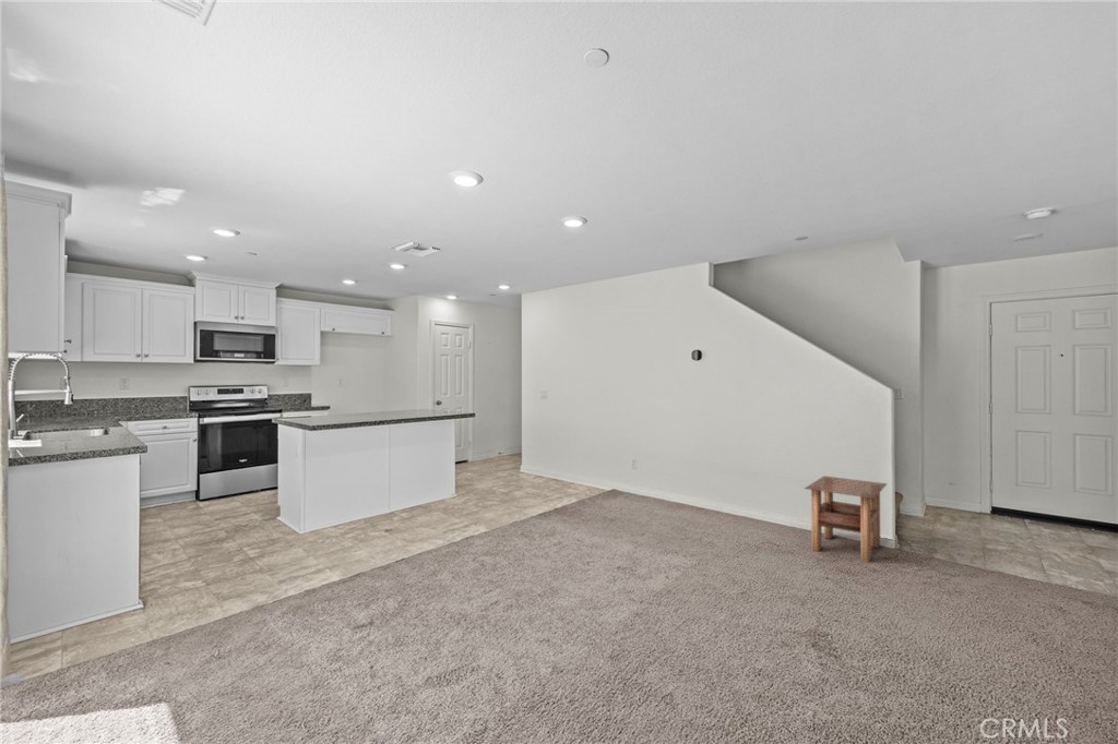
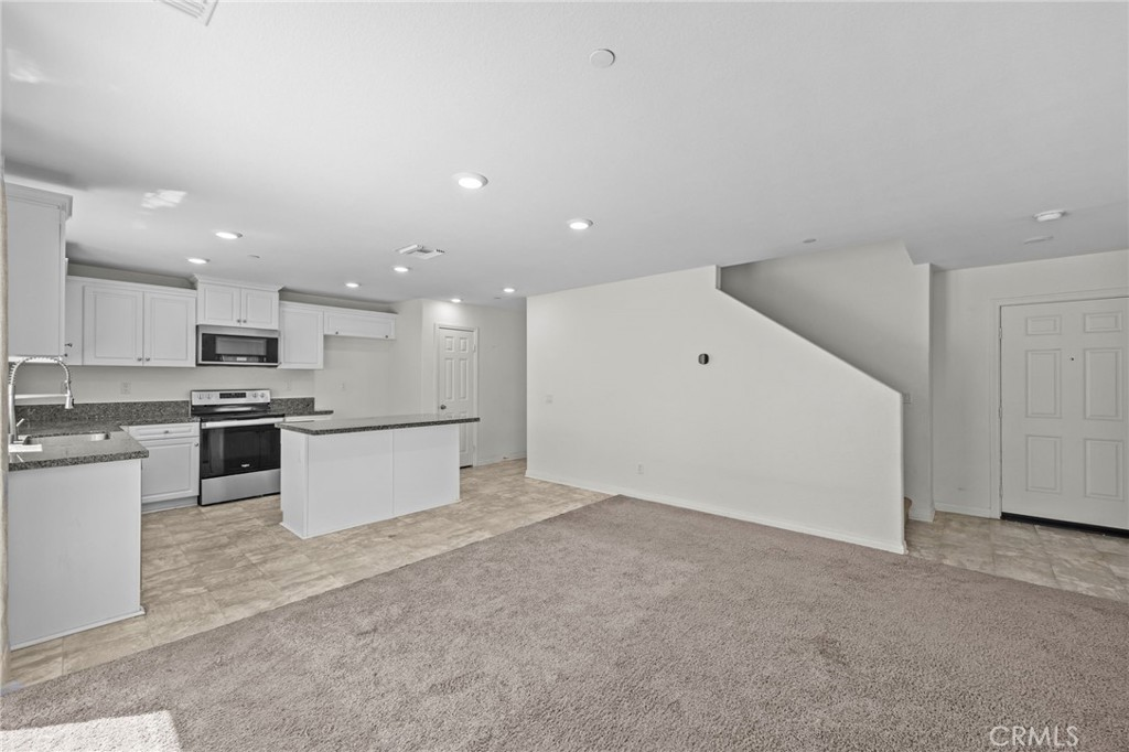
- side table (846, 516)
